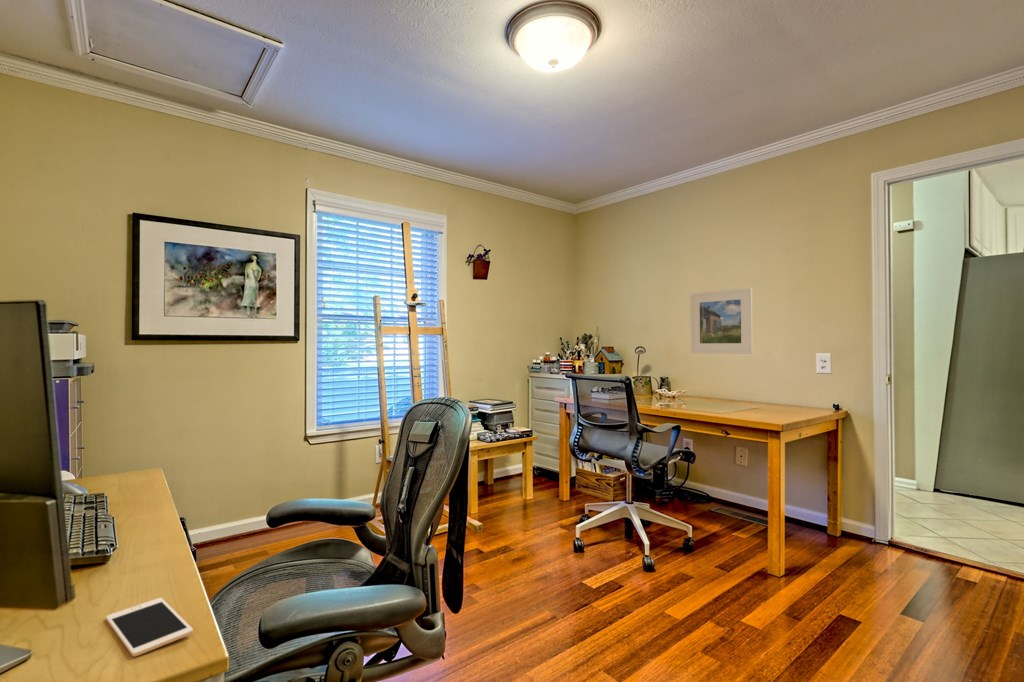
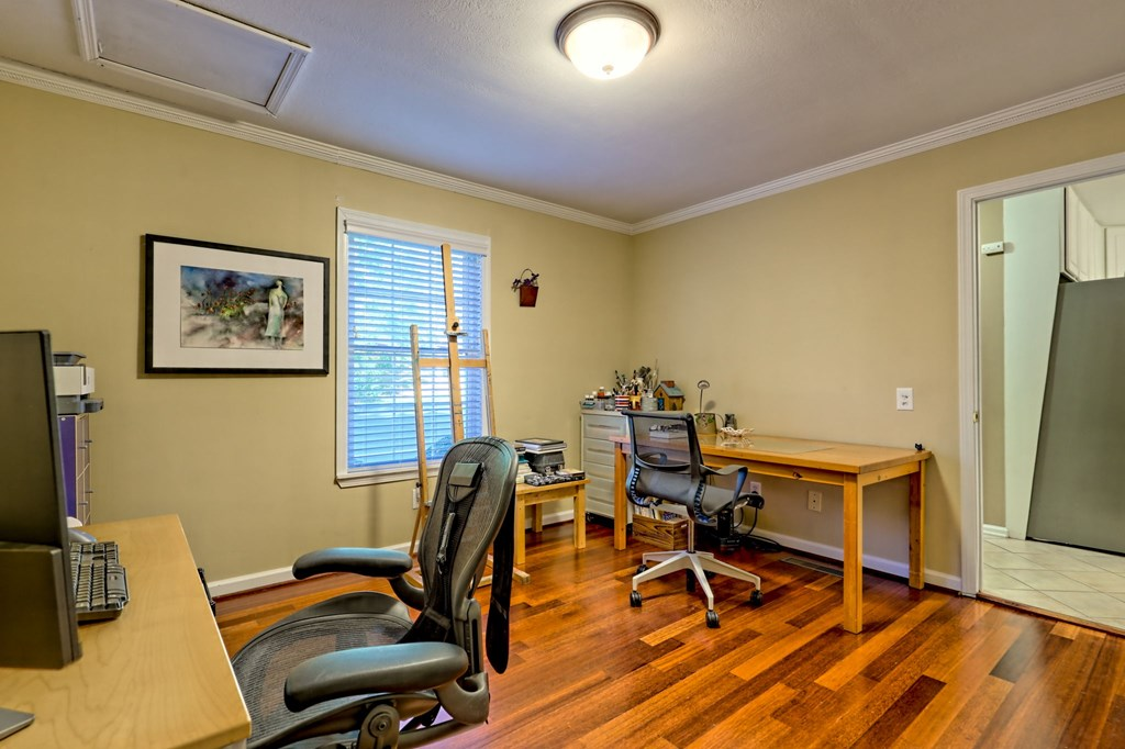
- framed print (720, 322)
- cell phone (148, 624)
